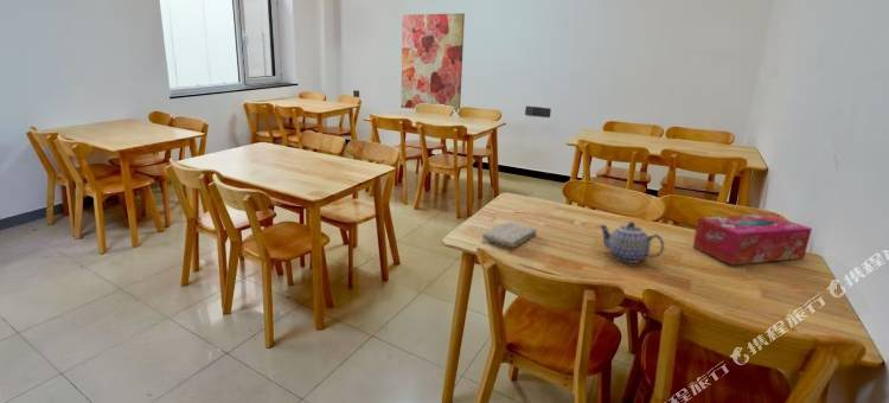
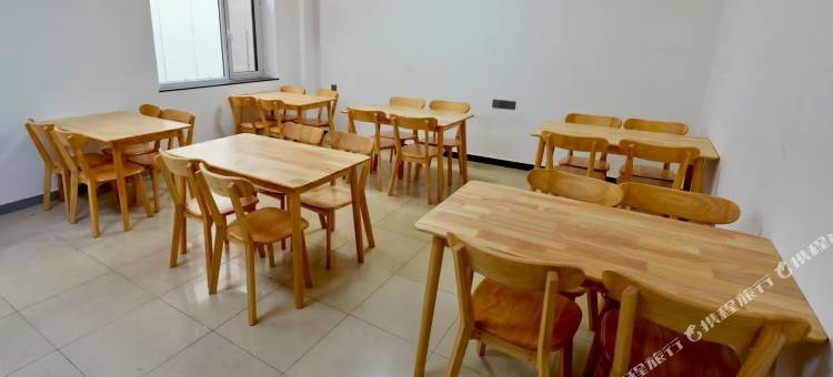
- teapot (628, 239)
- wall art (430, 63)
- tissue box (750, 237)
- washcloth (510, 234)
